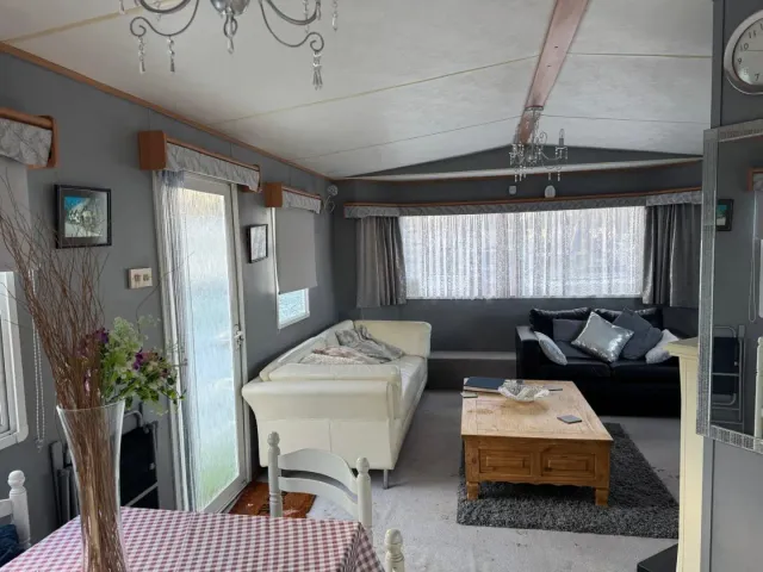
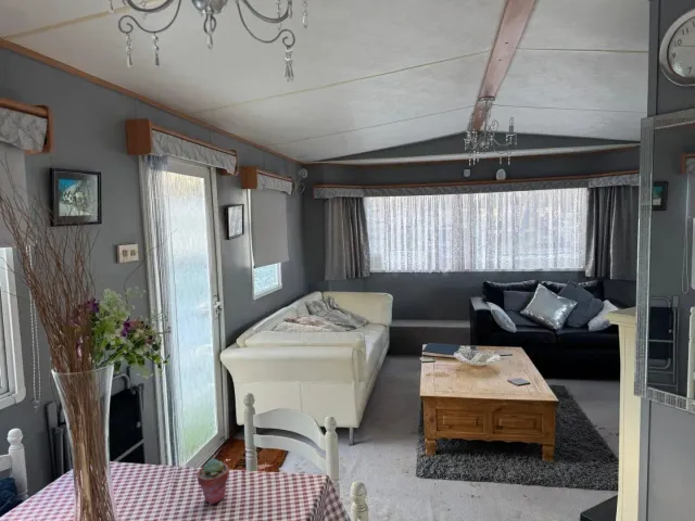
+ potted succulent (213, 479)
